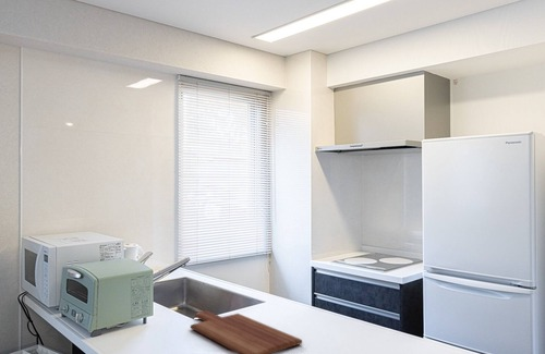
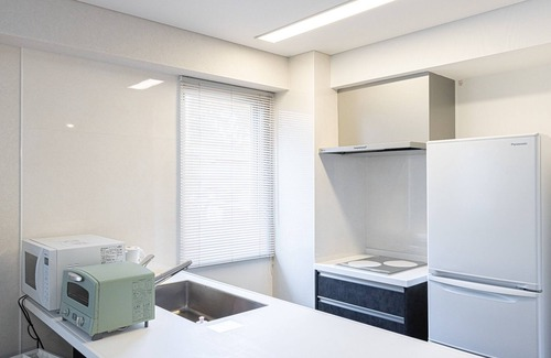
- cutting board (241, 332)
